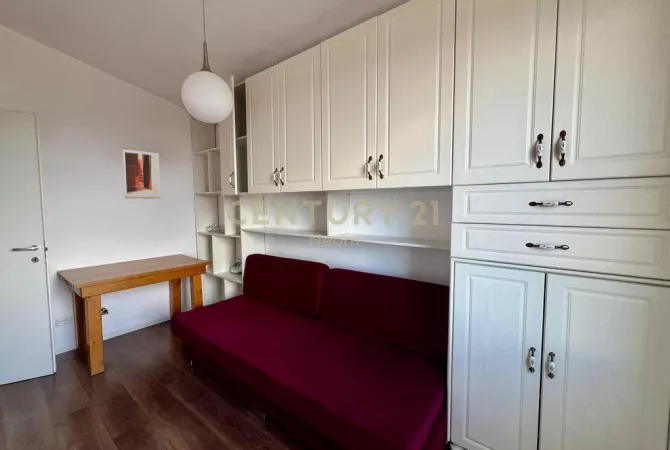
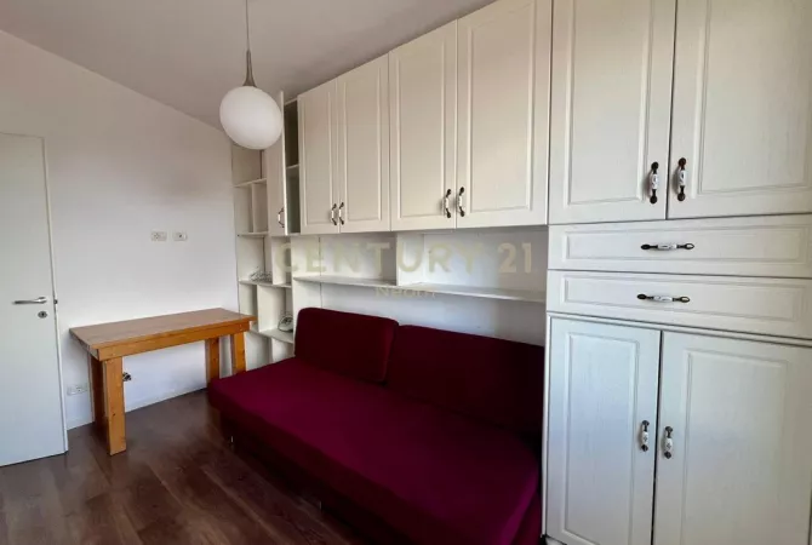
- wall art (142, 174)
